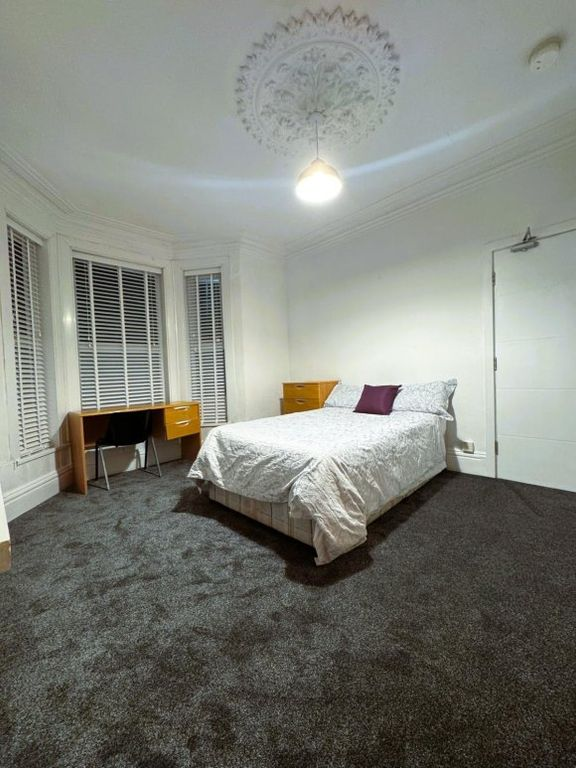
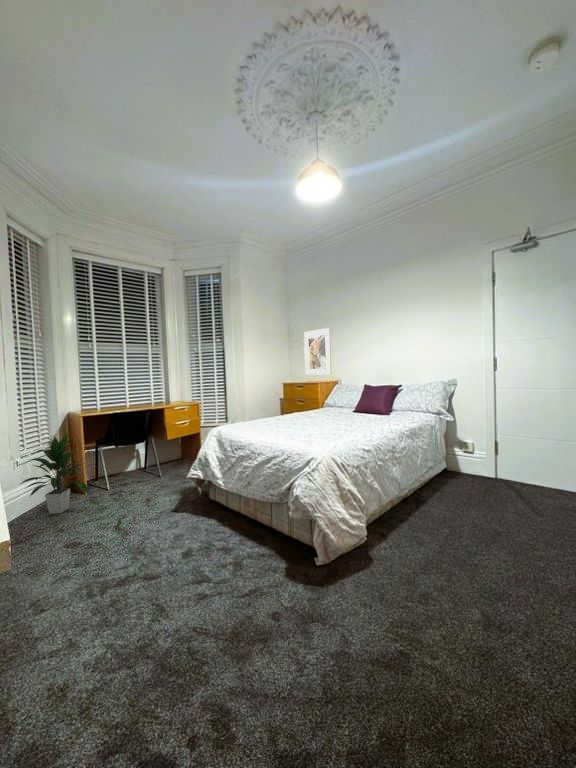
+ indoor plant (58, 474)
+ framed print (317, 352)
